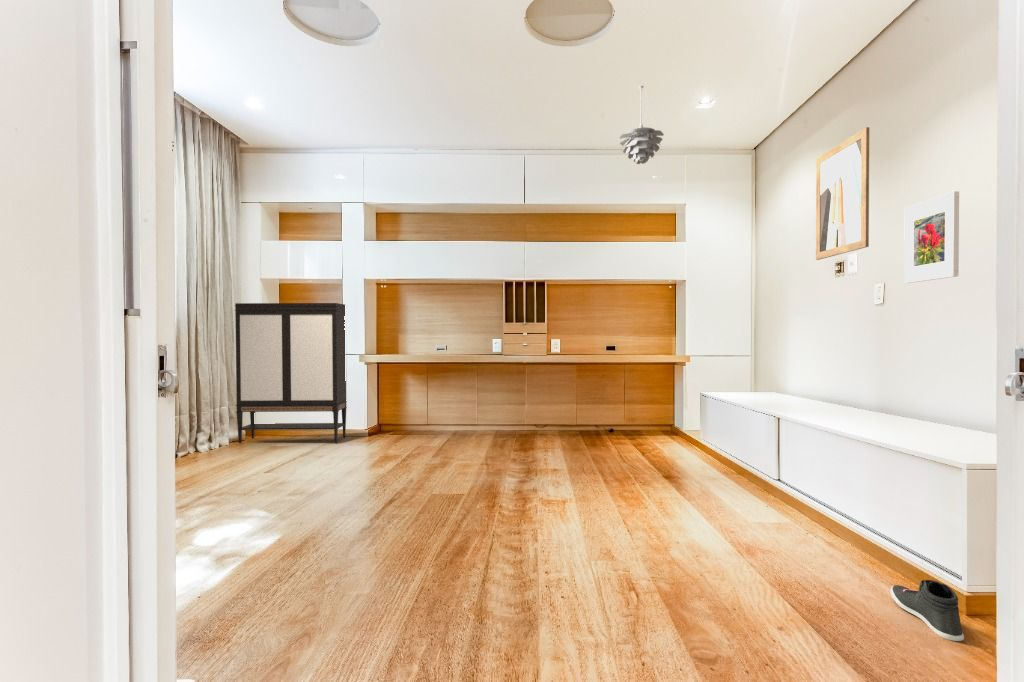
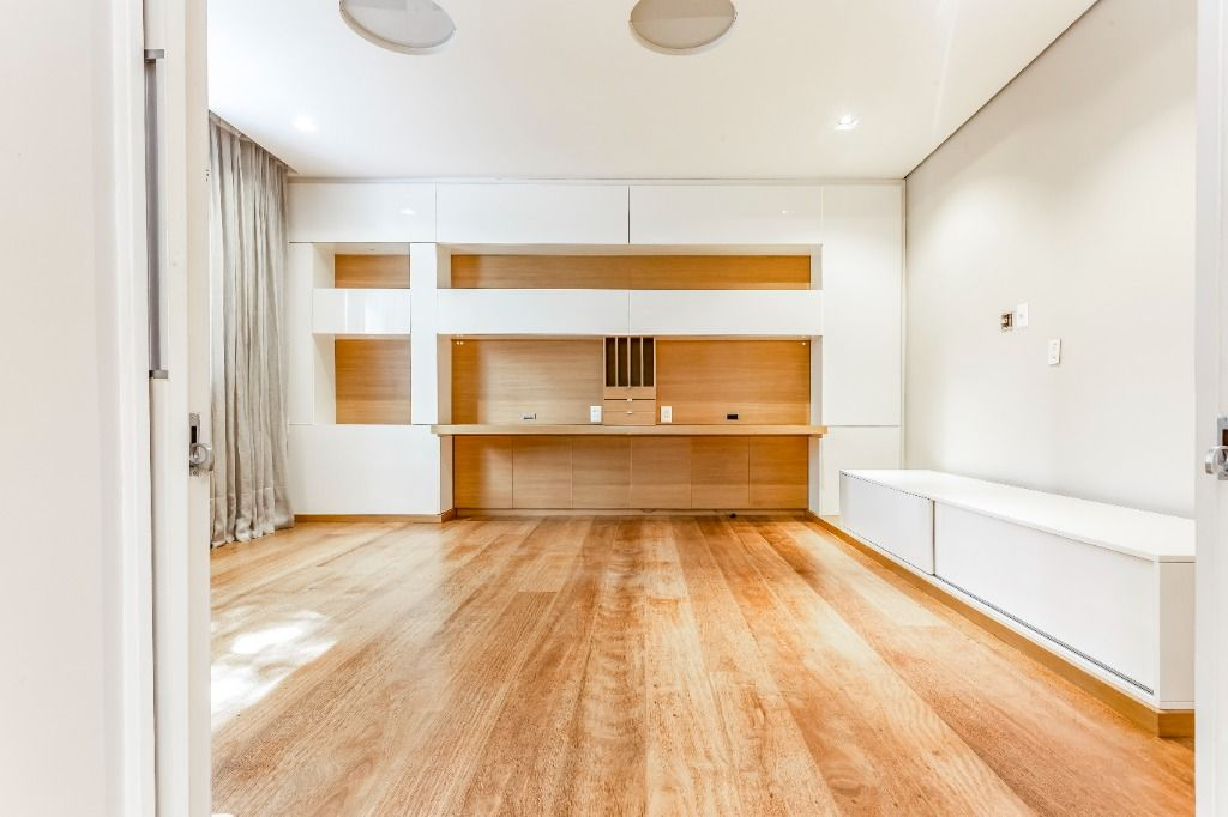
- pendant light (641, 124)
- wall art (840, 199)
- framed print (929, 240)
- storage cabinet (292, 372)
- sneaker (925, 595)
